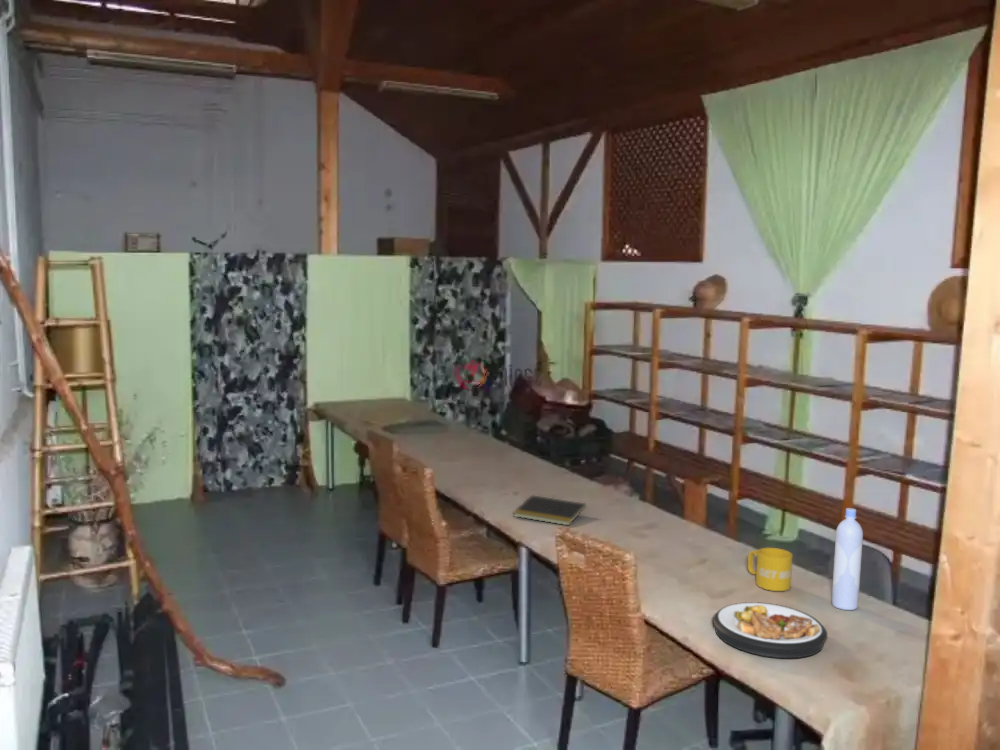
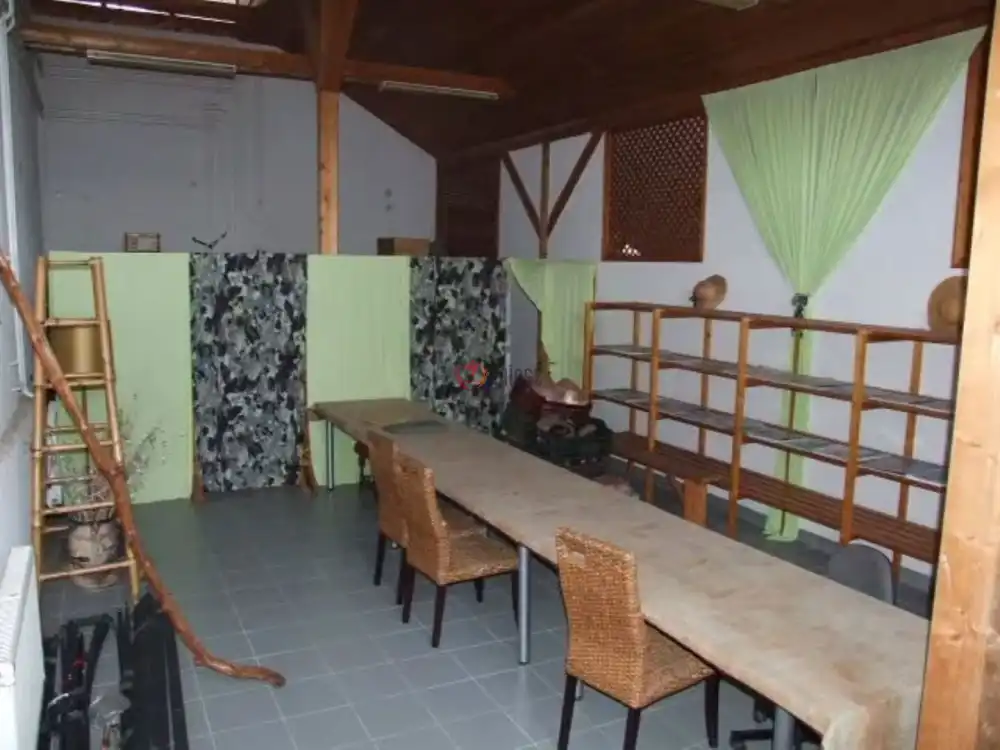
- notepad (549, 509)
- plate (769, 624)
- bottle (847, 557)
- mug (768, 567)
